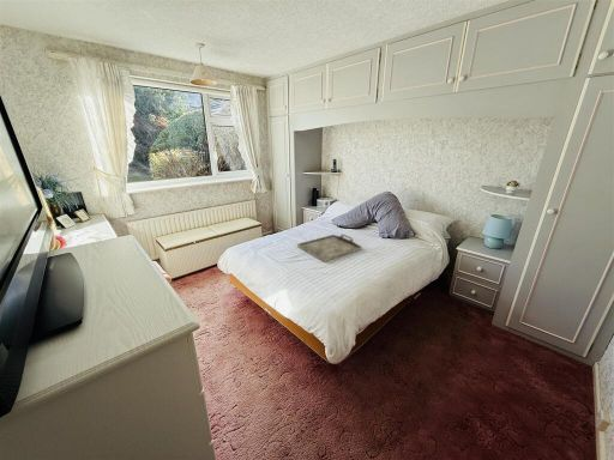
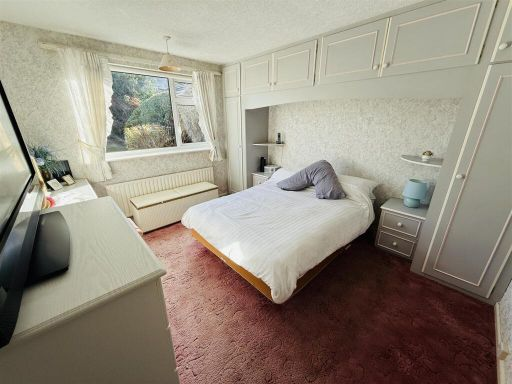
- serving tray (329, 244)
